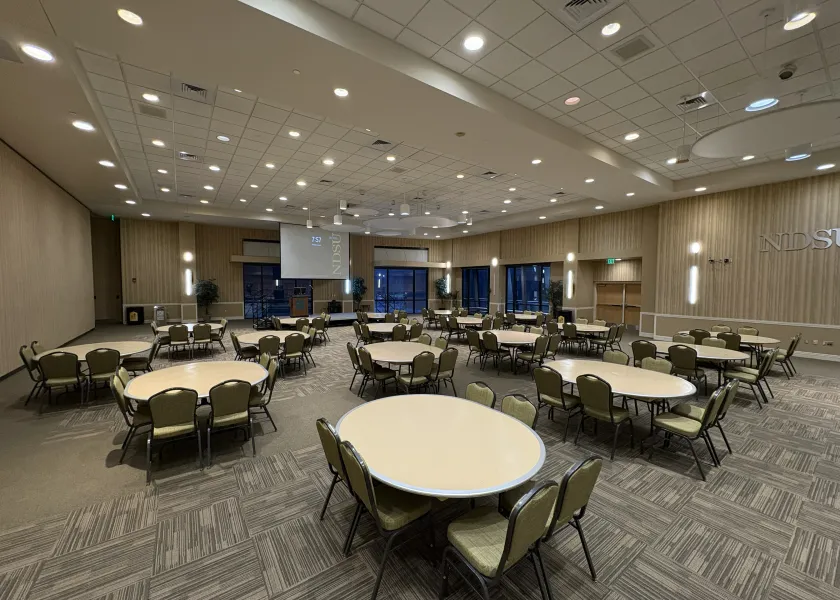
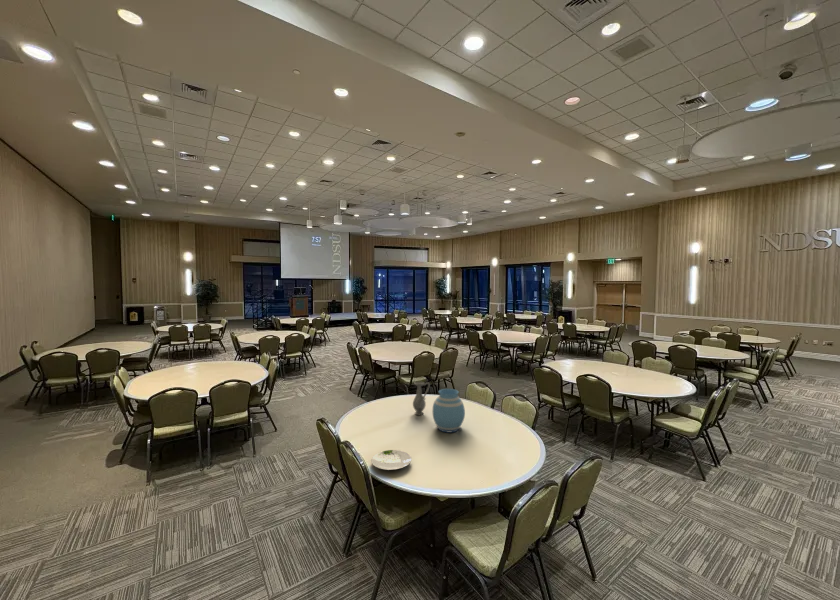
+ plate (391, 461)
+ vase (448, 409)
+ pitcher (421, 398)
